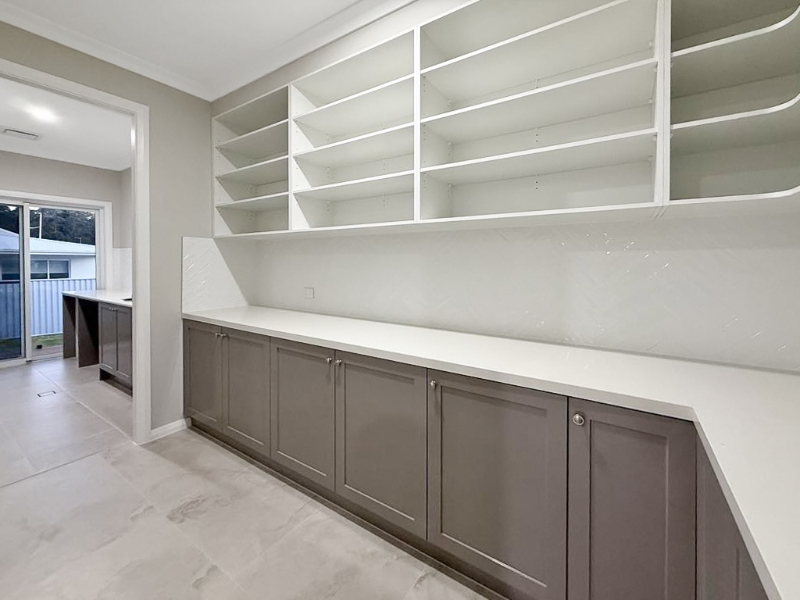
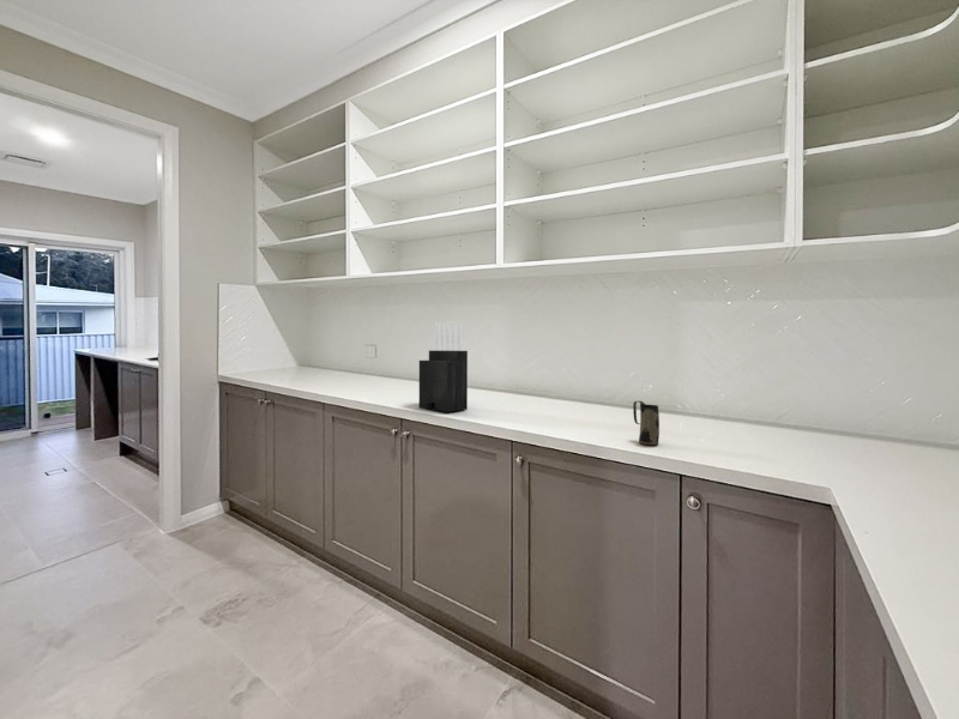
+ mug (645, 422)
+ knife block (440, 364)
